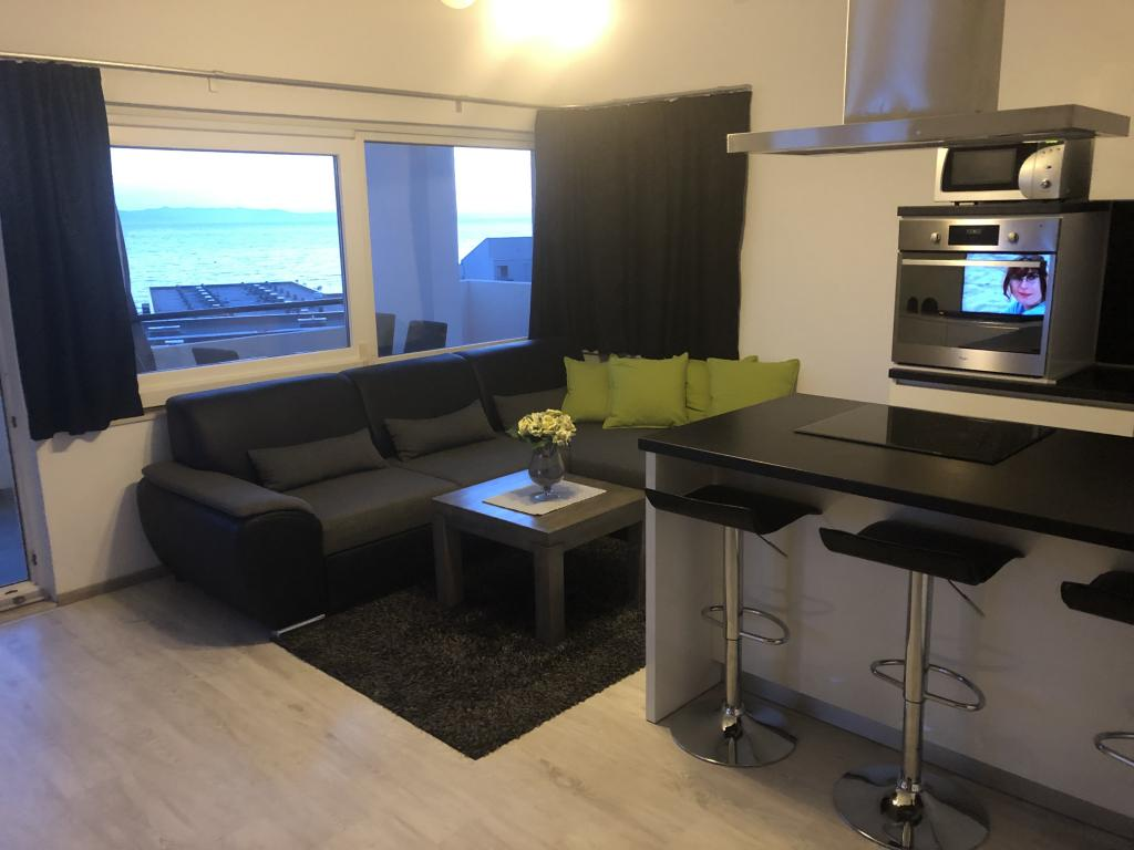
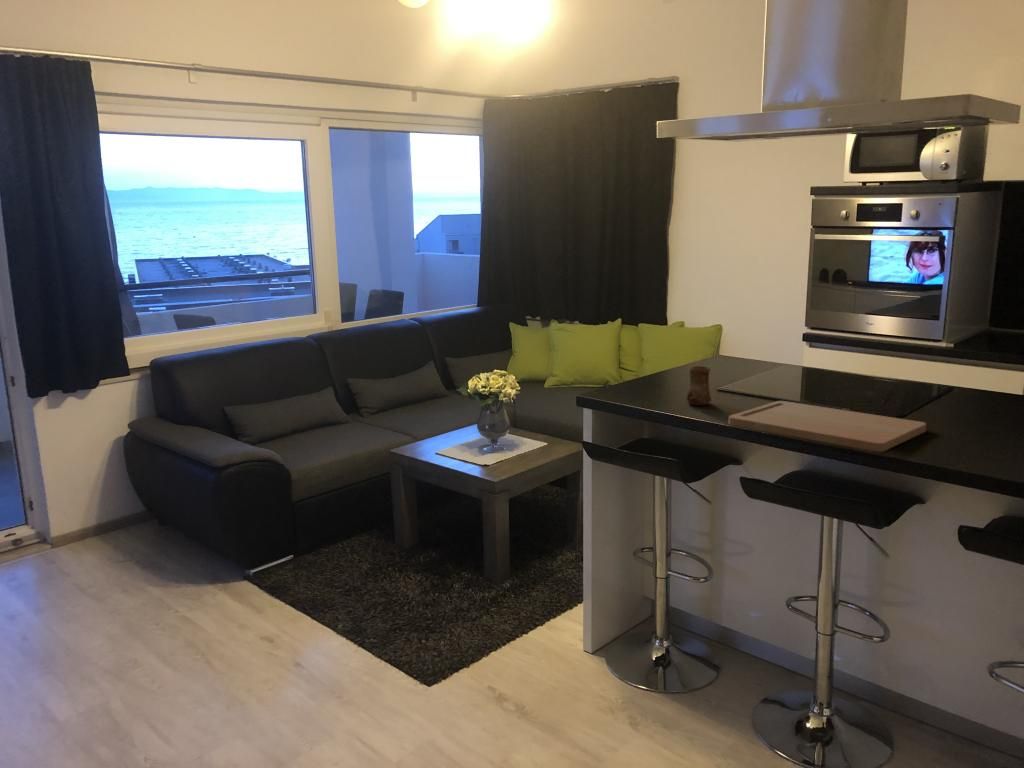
+ cutting board (824, 423)
+ cup (699, 385)
